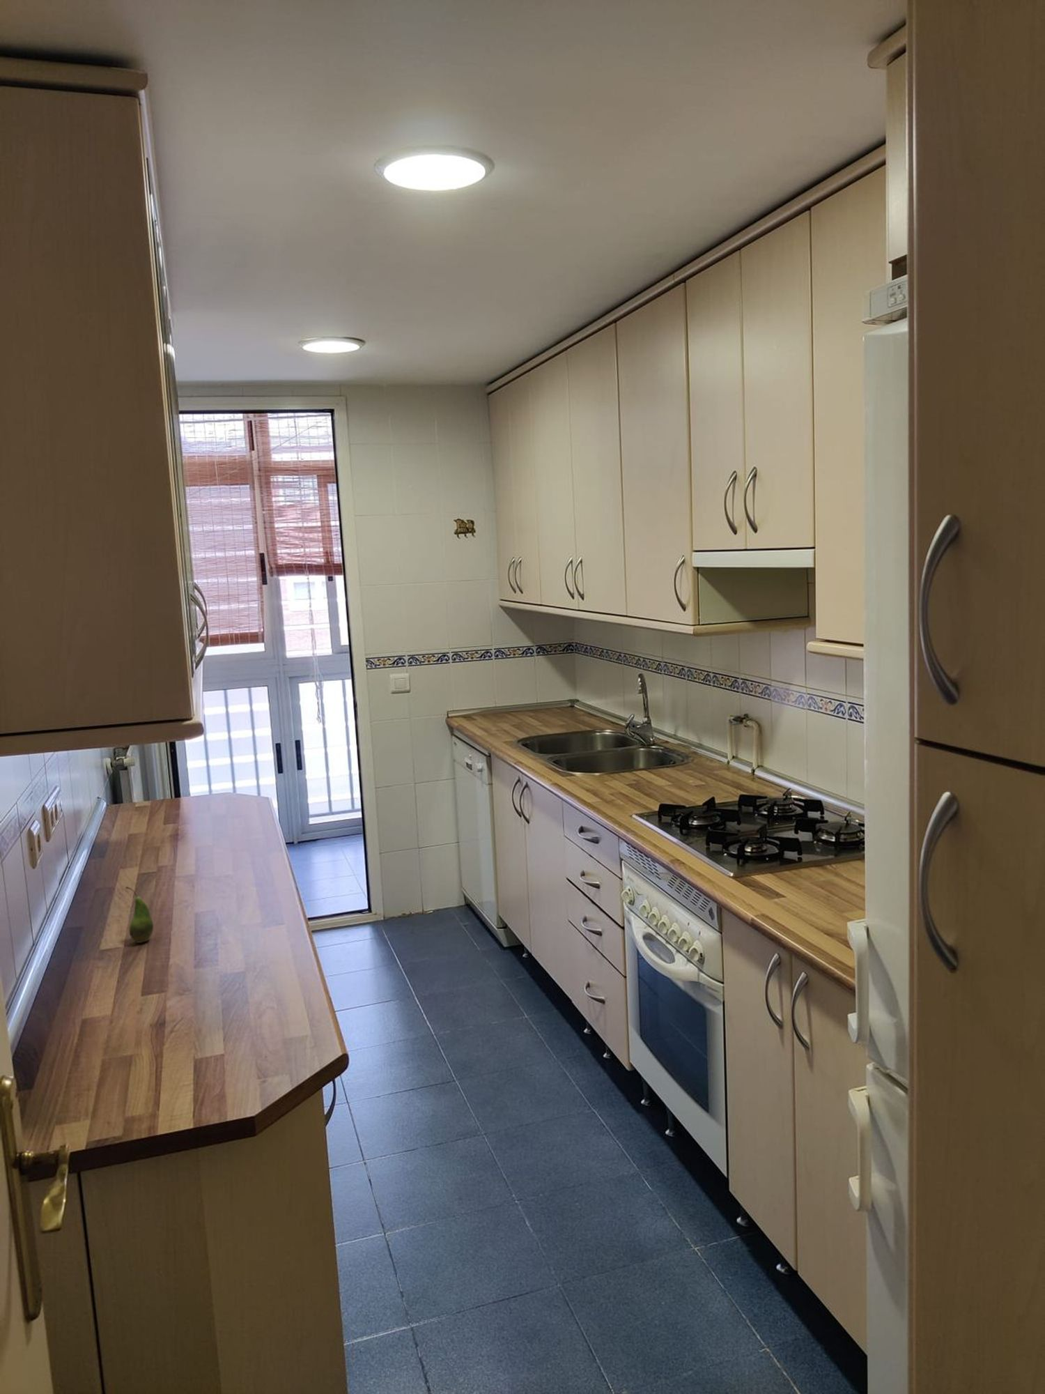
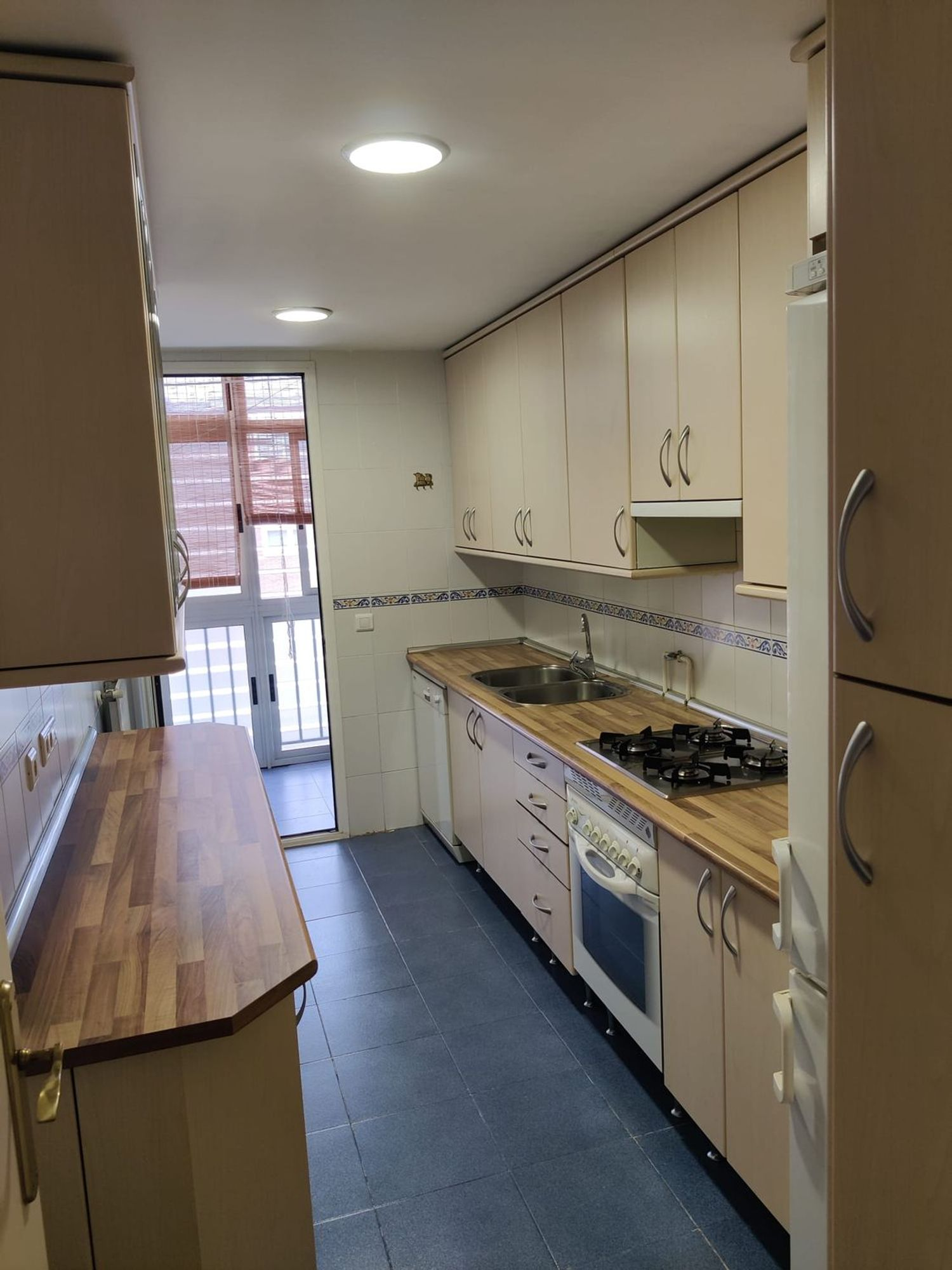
- fruit (139, 913)
